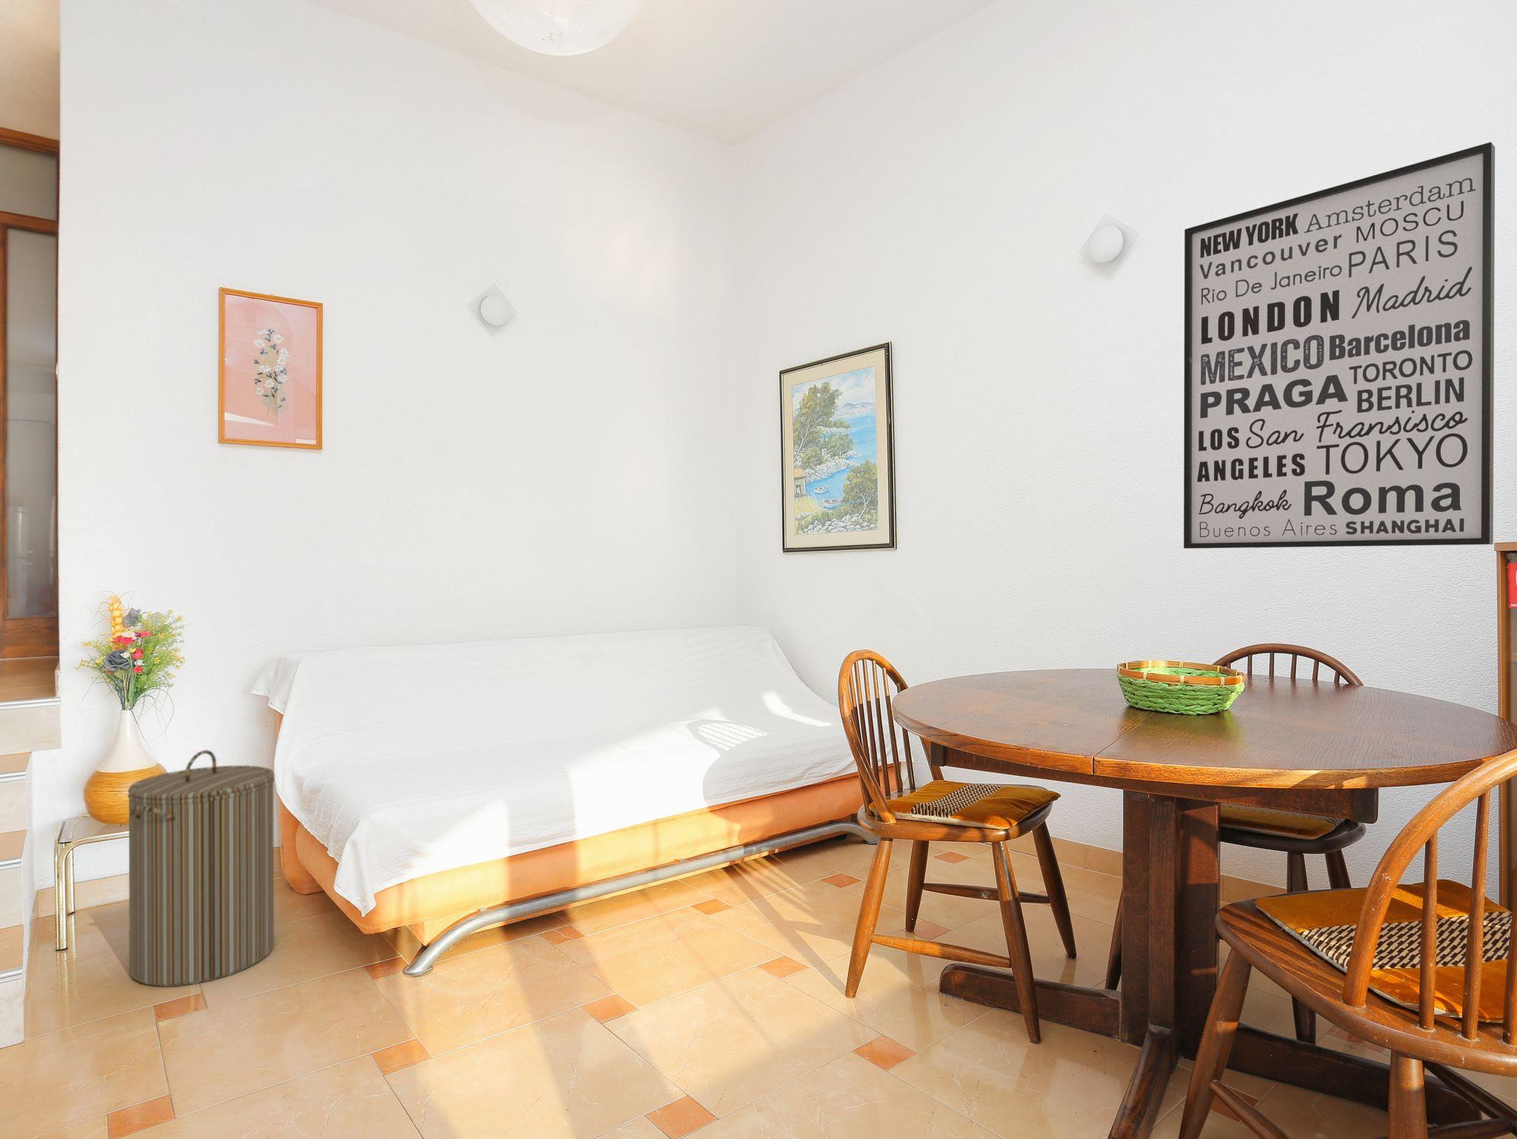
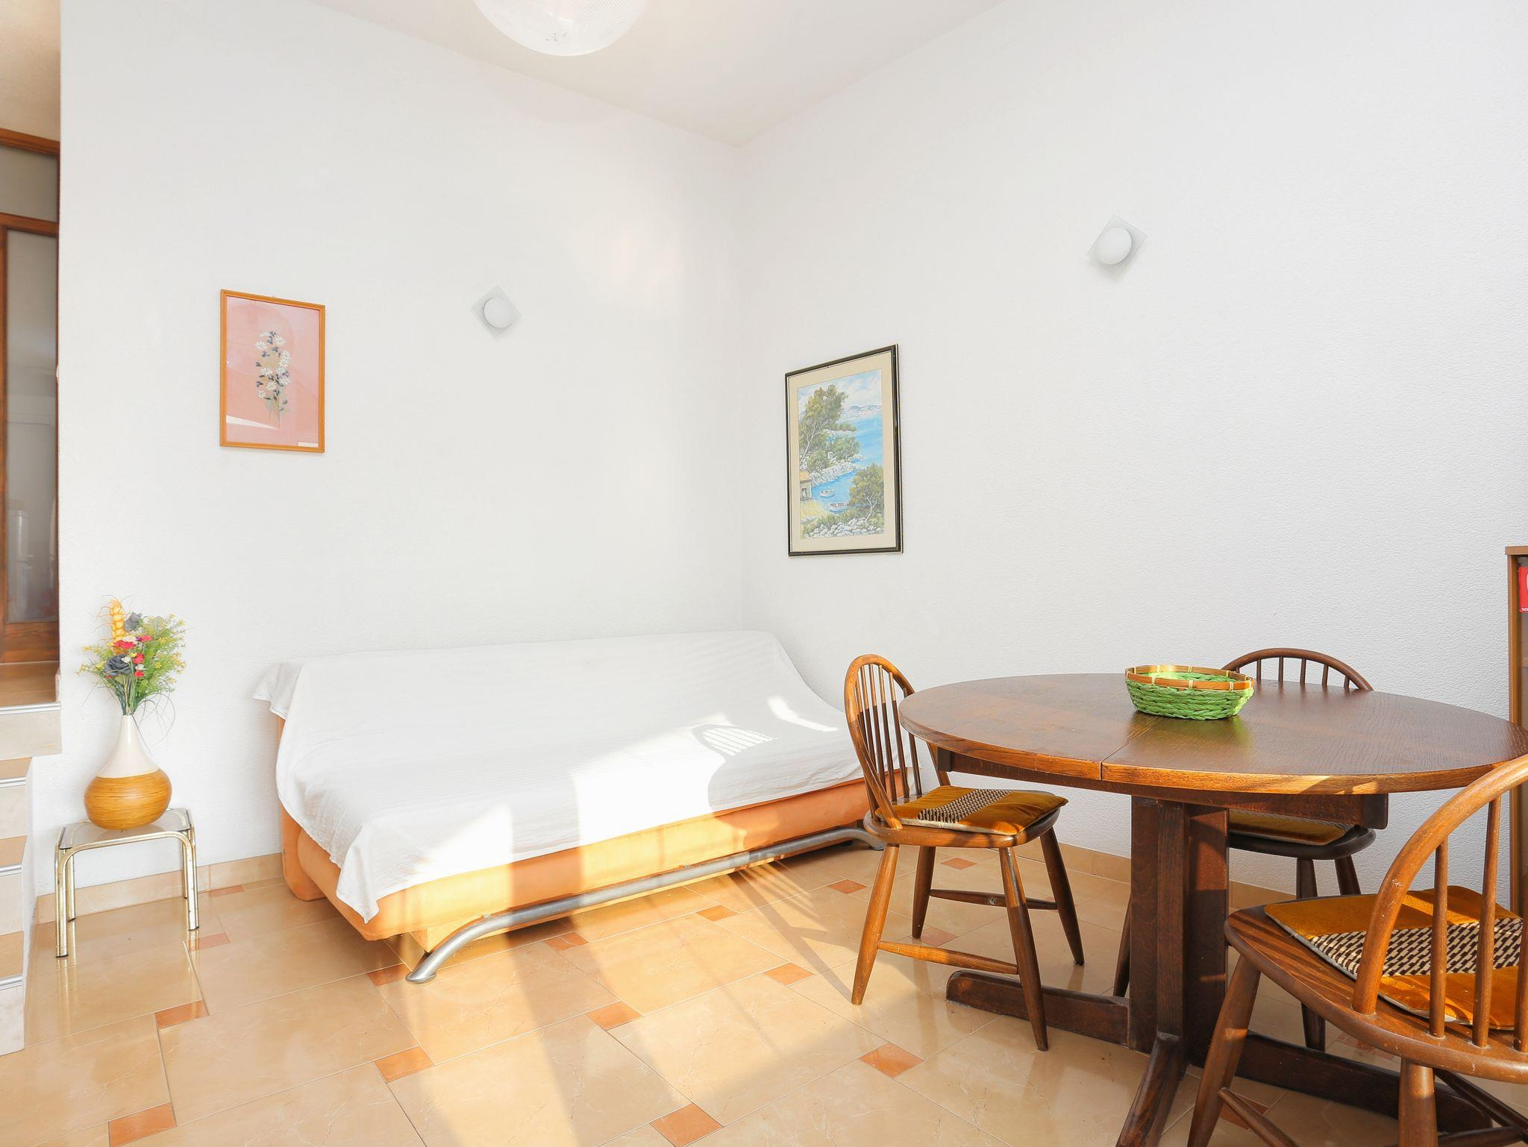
- wall art (1322, 370)
- laundry hamper (203, 854)
